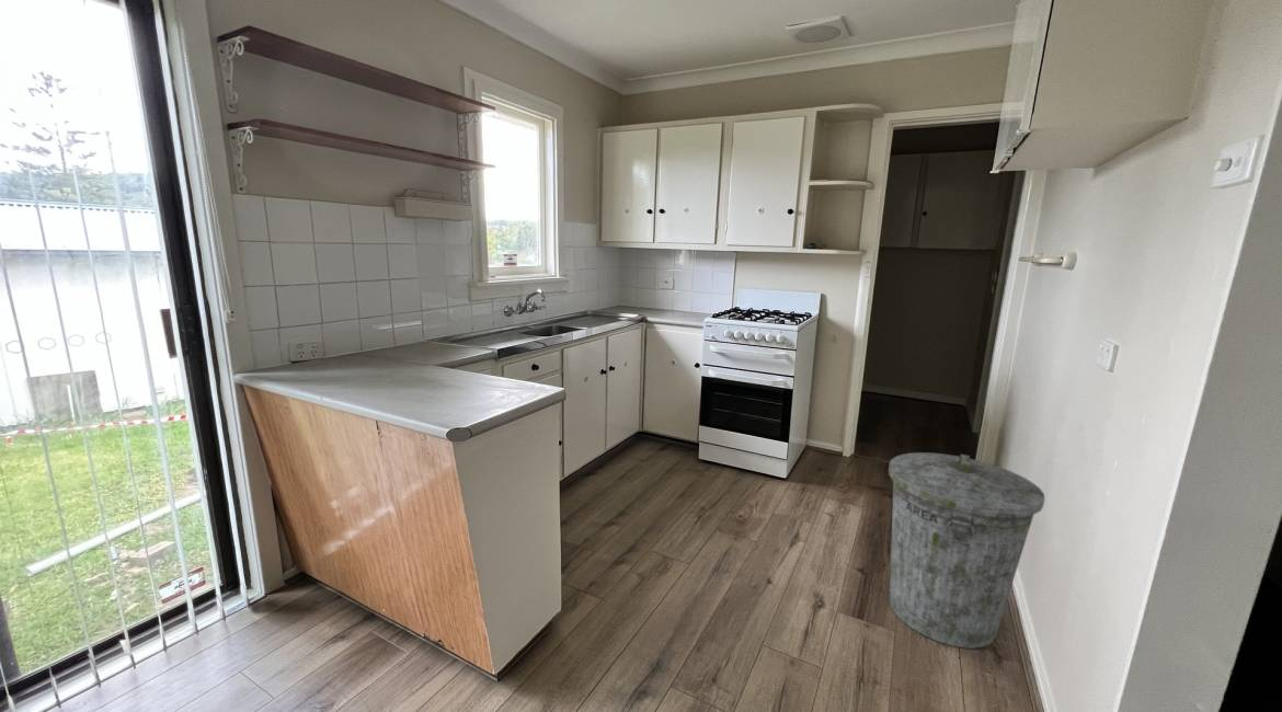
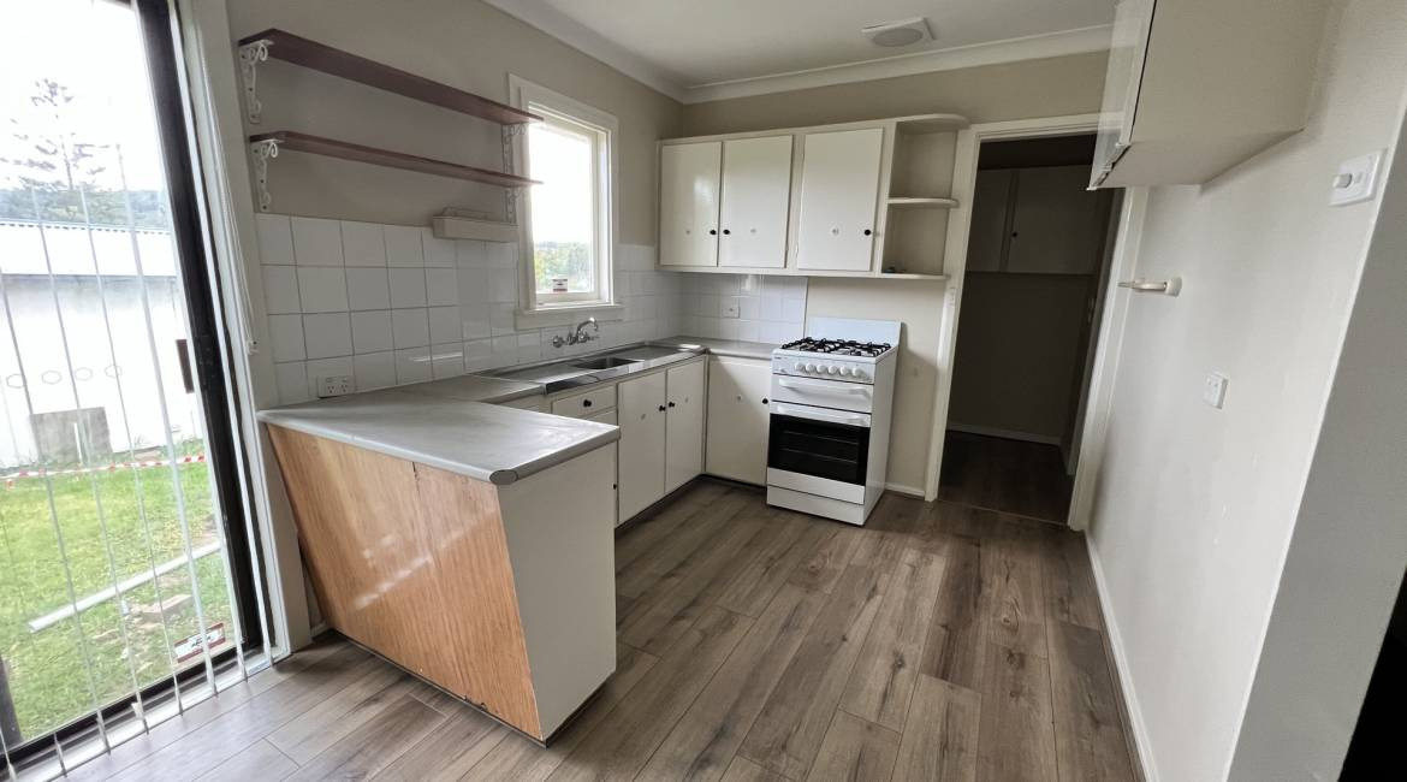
- trash can (952, 537)
